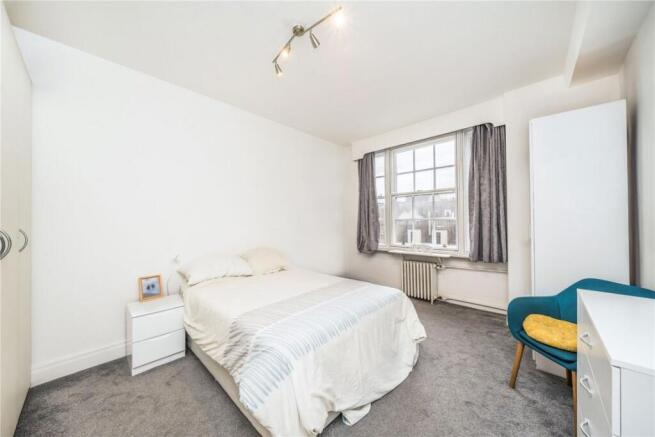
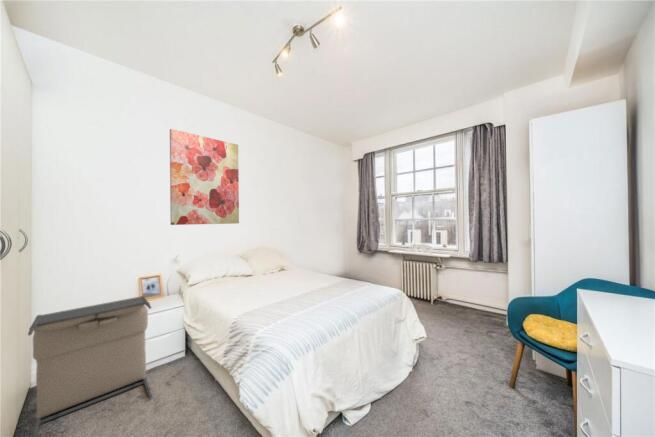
+ laundry hamper (97, 358)
+ wall art (207, 180)
